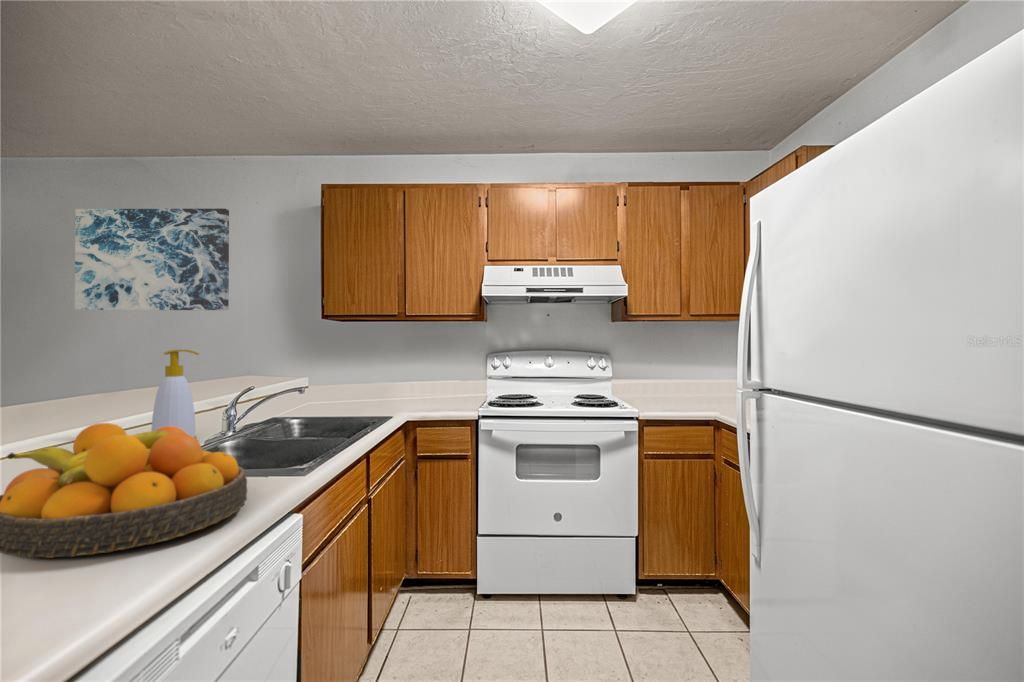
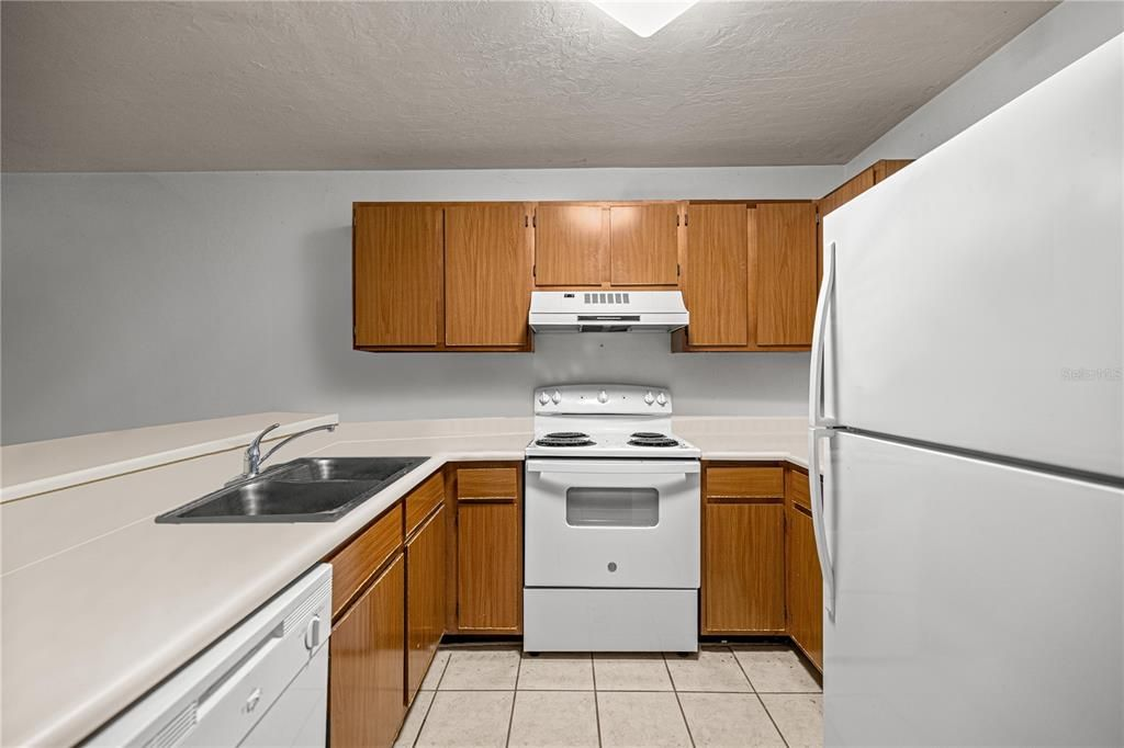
- soap bottle (174, 395)
- wall art (152, 259)
- fruit bowl (132, 471)
